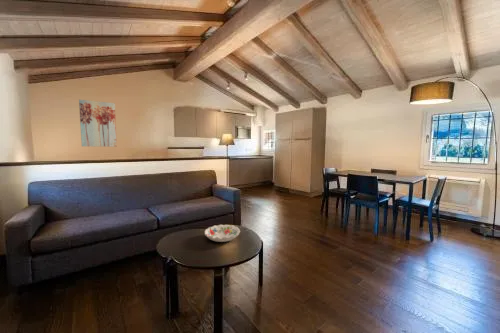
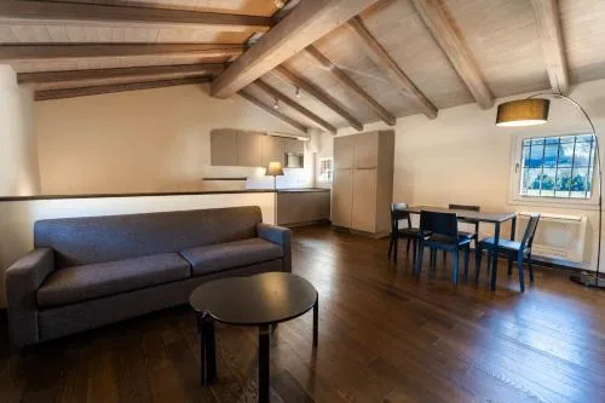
- decorative bowl (222, 234)
- wall art (98, 124)
